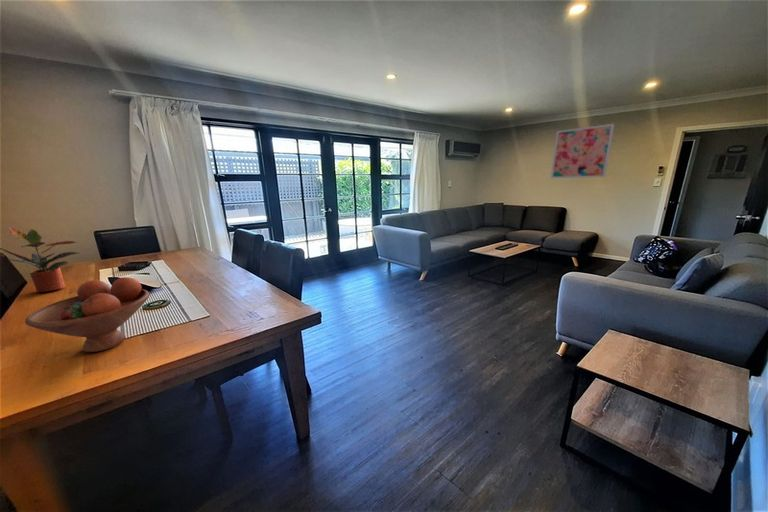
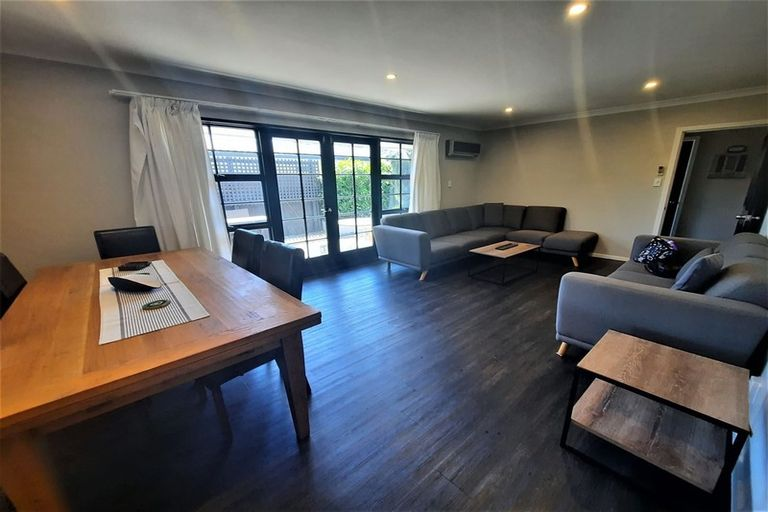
- wall art (580, 153)
- fruit bowl (97, 316)
- potted plant (43, 259)
